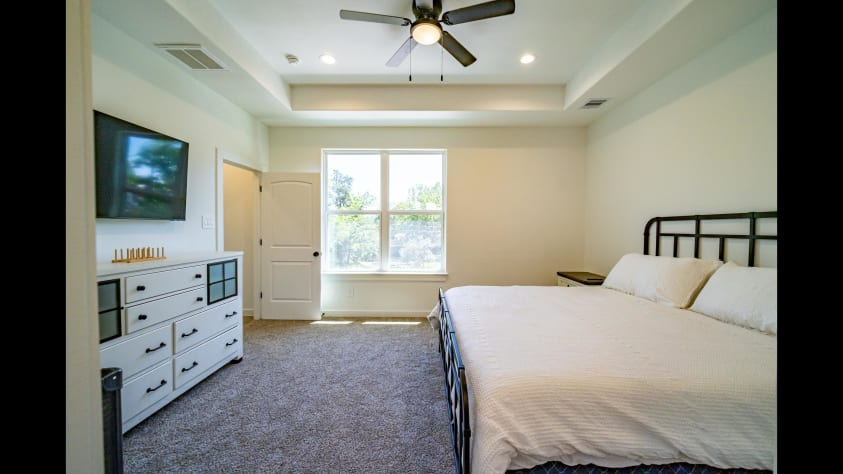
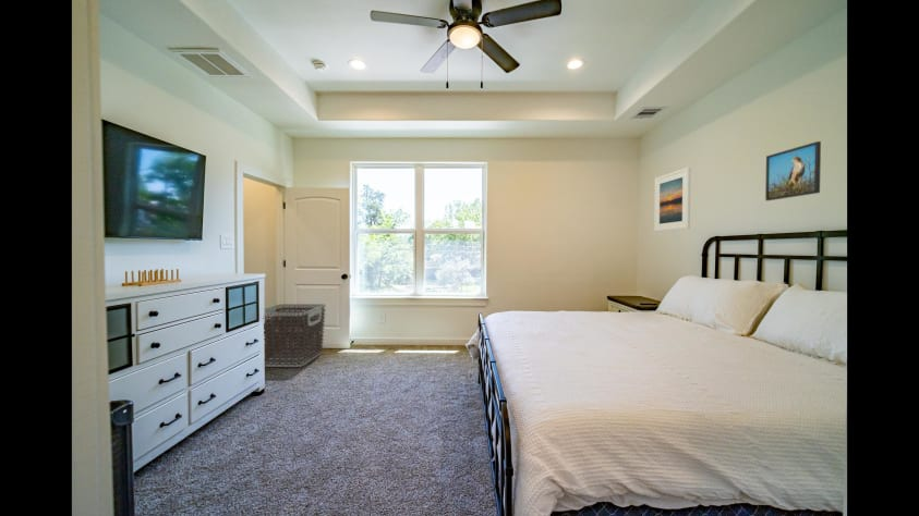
+ clothes hamper (290, 333)
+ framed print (670, 201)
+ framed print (790, 173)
